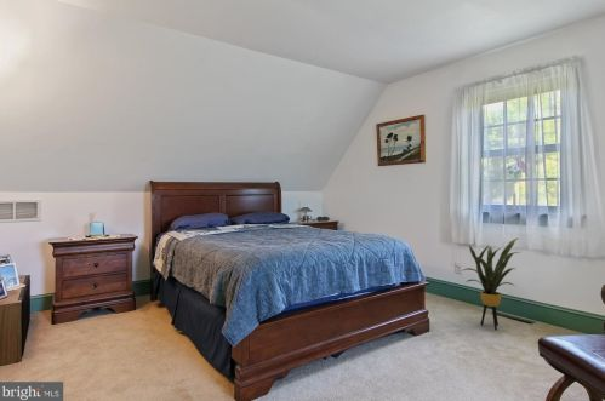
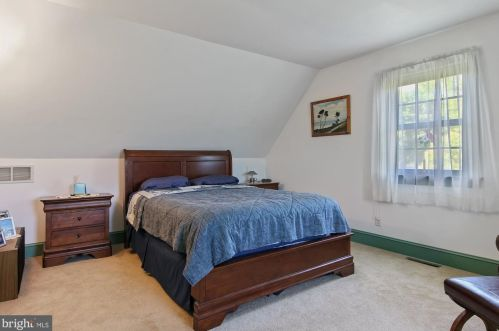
- house plant (496, 282)
